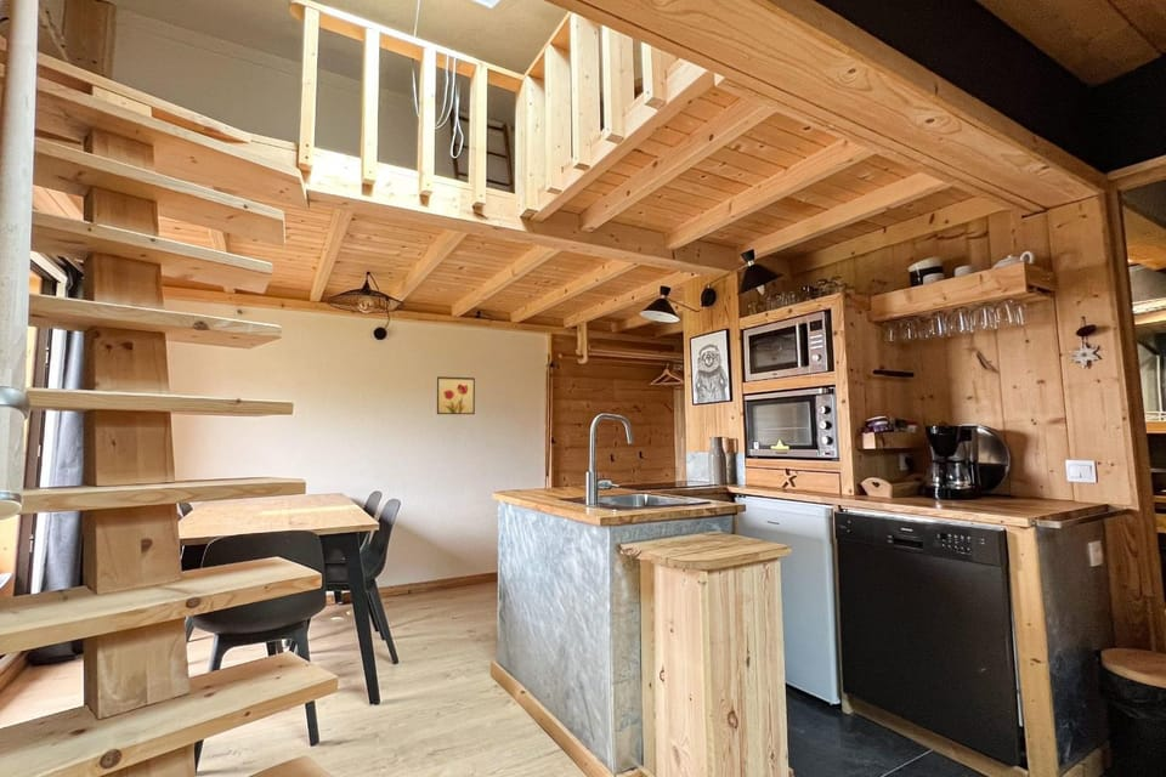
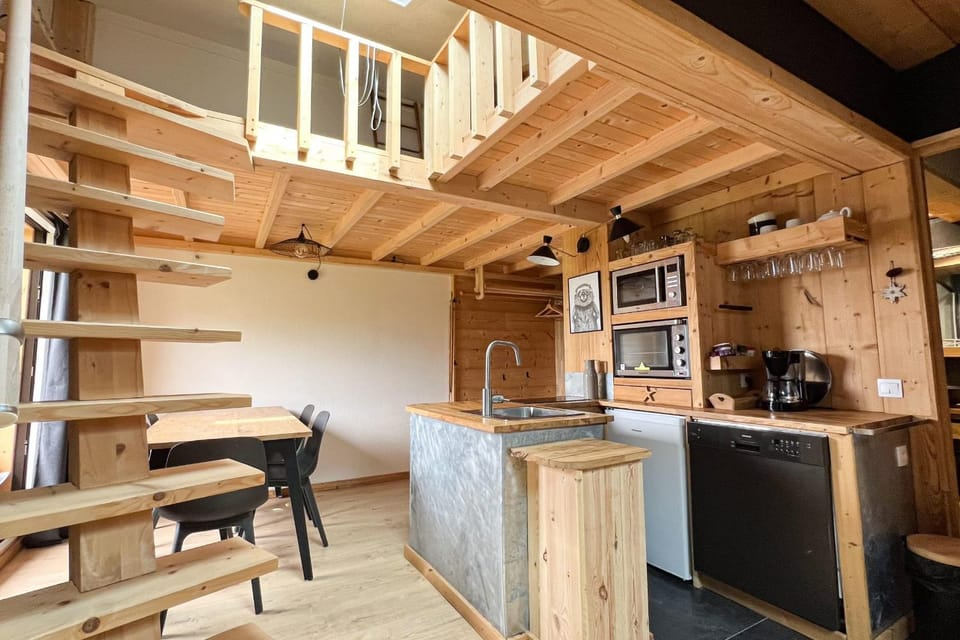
- wall art (455, 396)
